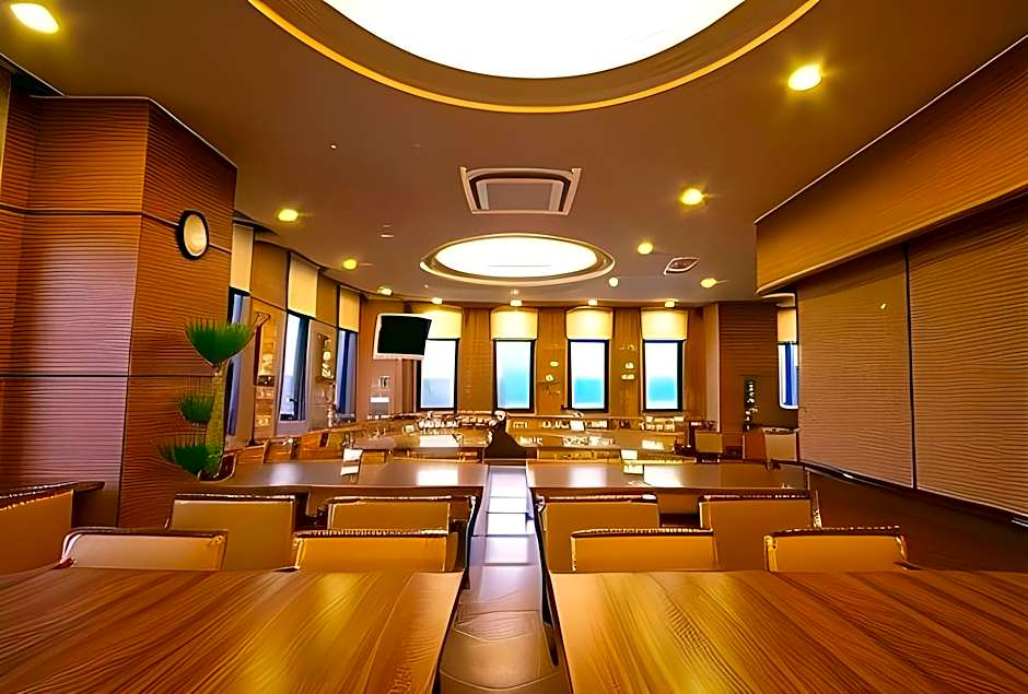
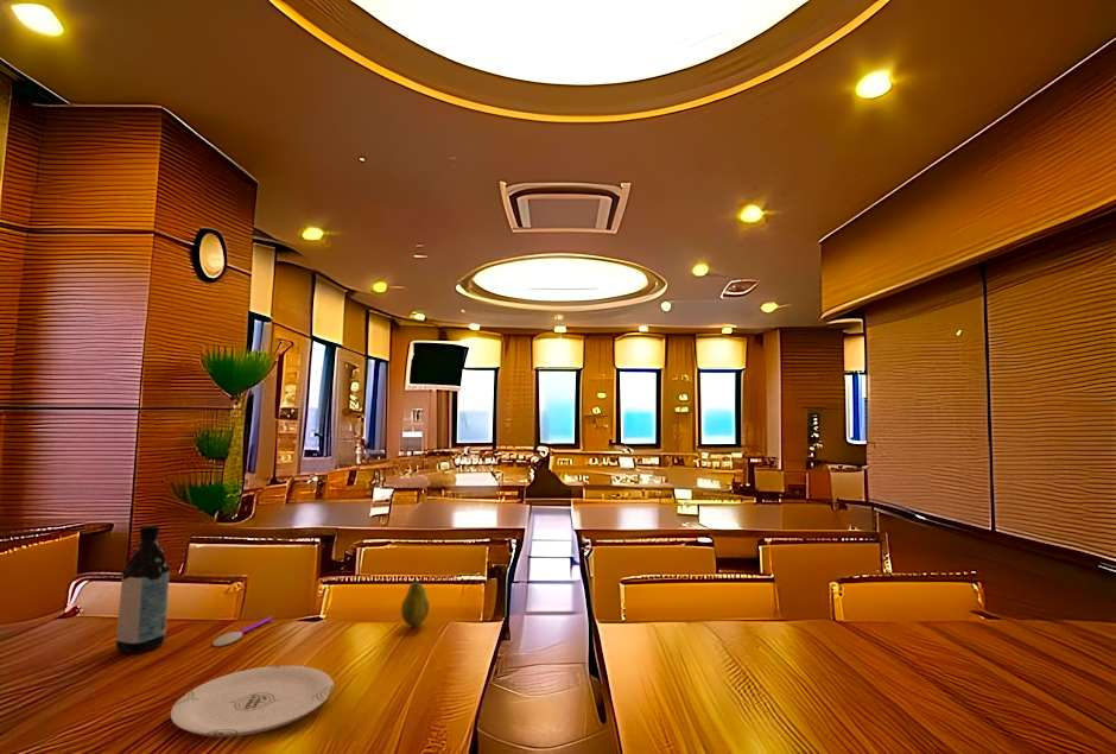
+ plate (255, 701)
+ fruit (416, 603)
+ water bottle (145, 585)
+ spoon (245, 629)
